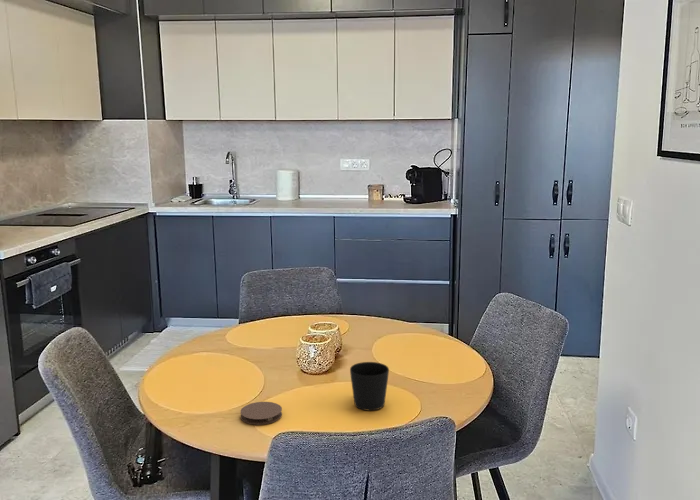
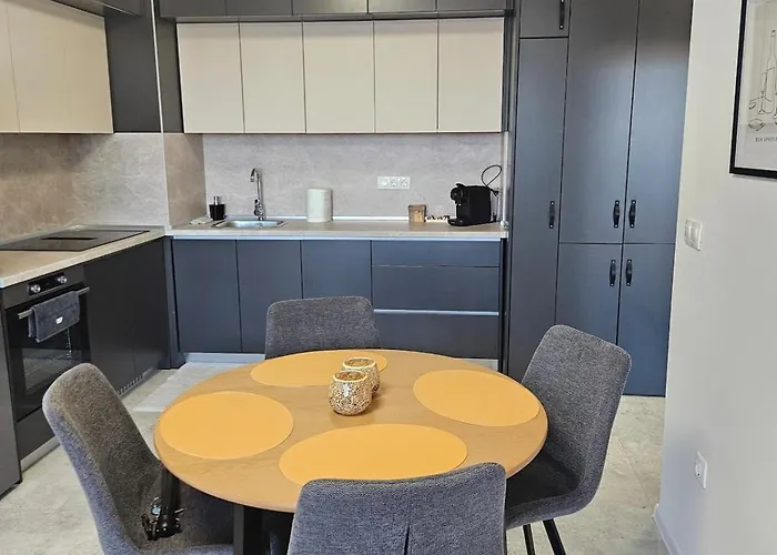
- coaster (261, 412)
- cup (367, 384)
